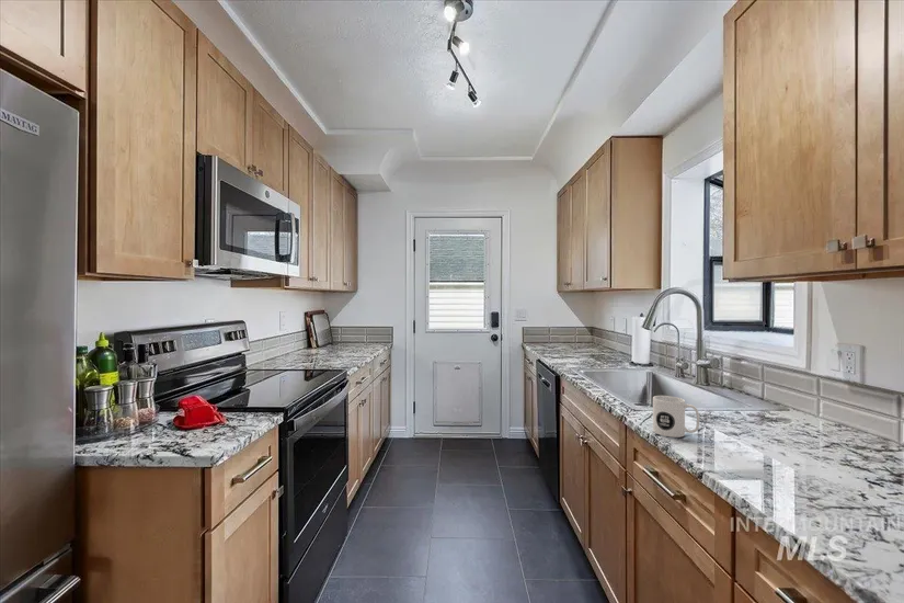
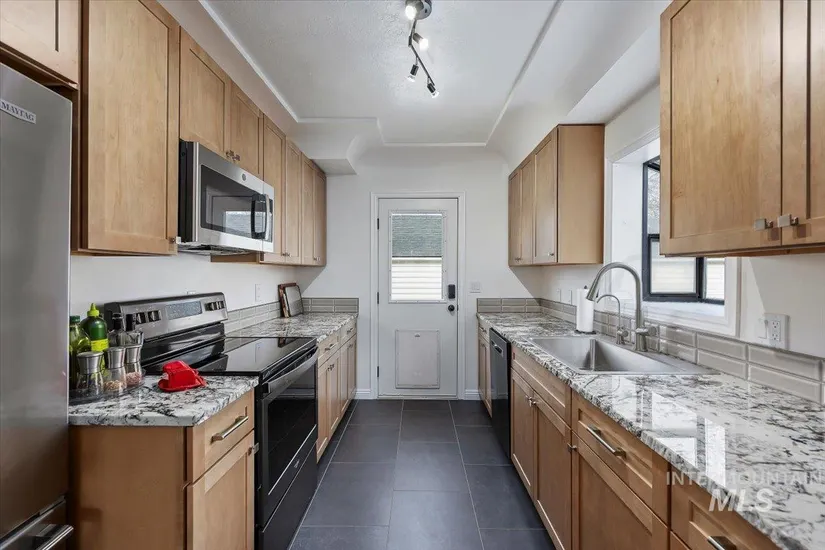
- mug (675, 417)
